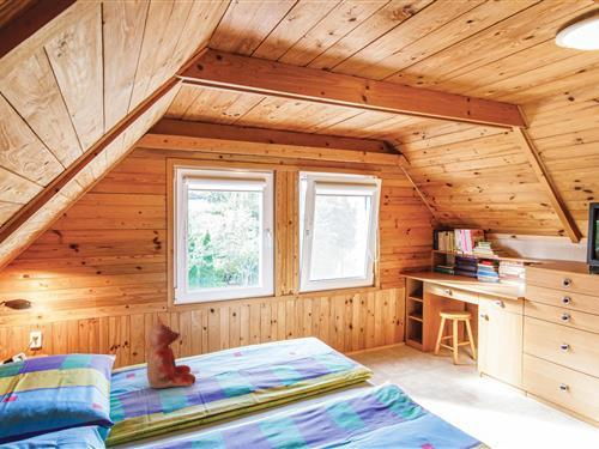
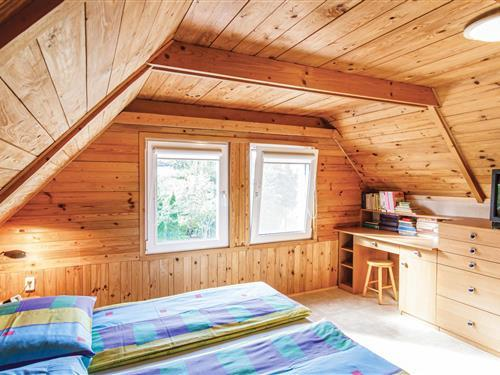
- teddy bear (170, 350)
